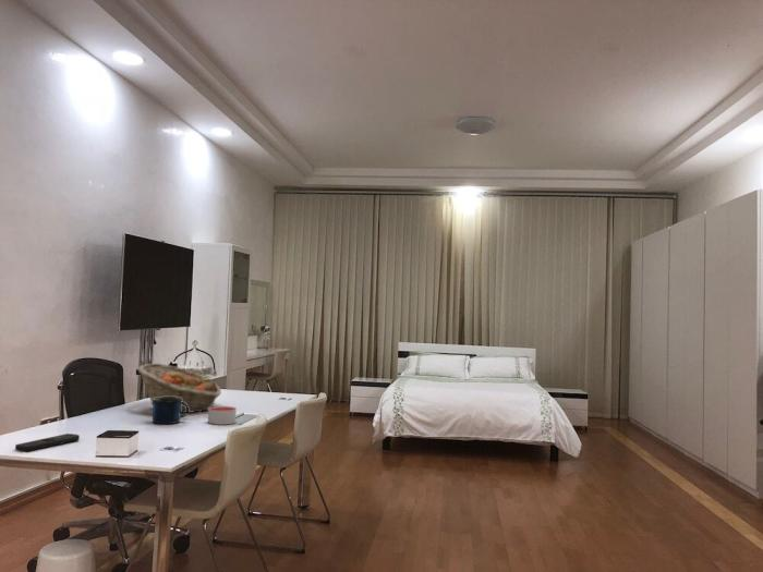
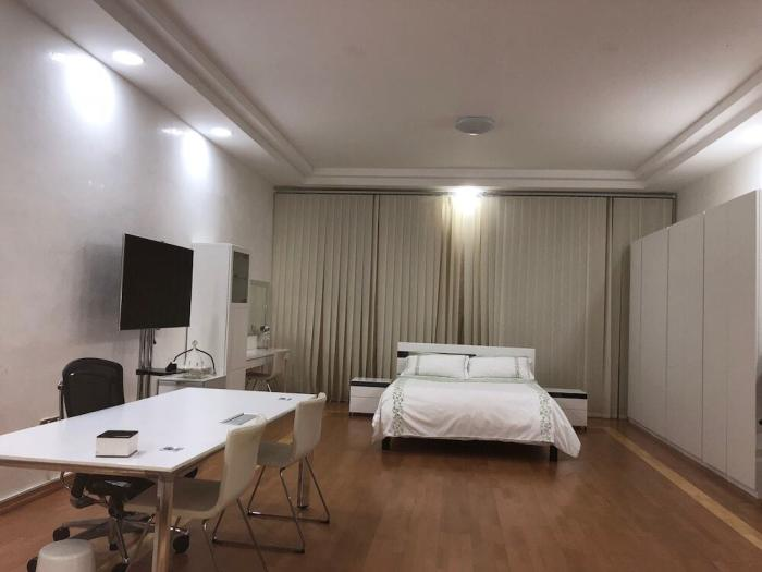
- mug (170, 410)
- fruit basket (180, 386)
- remote control (48, 441)
- candle (221, 414)
